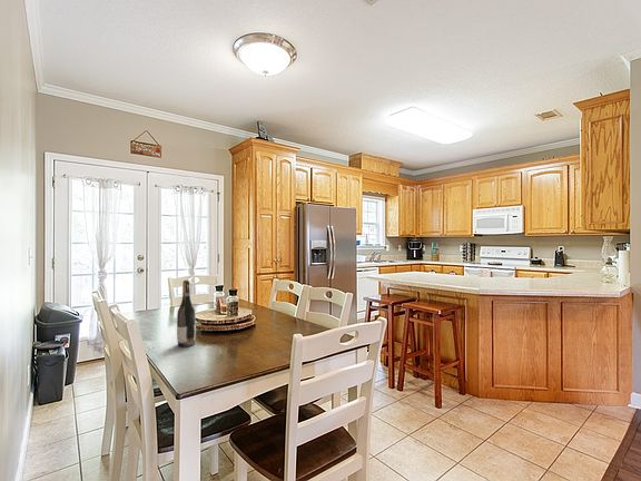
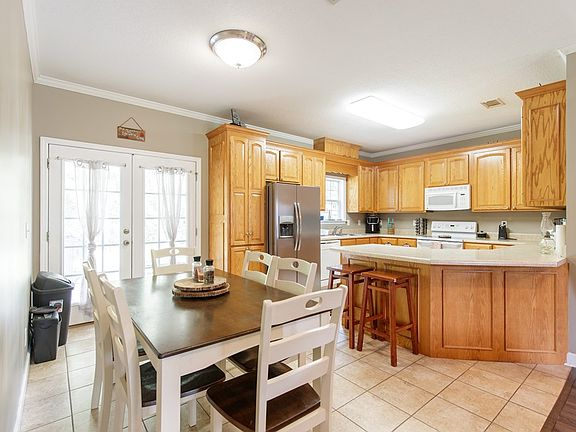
- wine bottle (186, 312)
